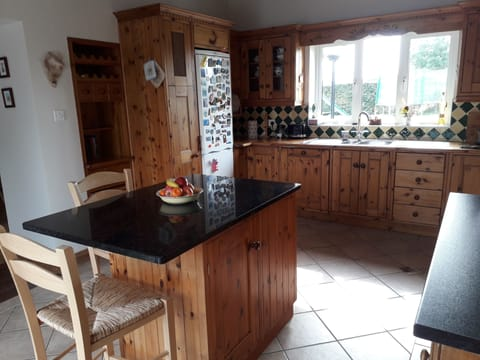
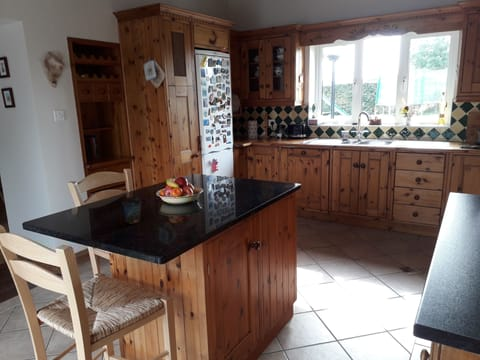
+ mug (135, 210)
